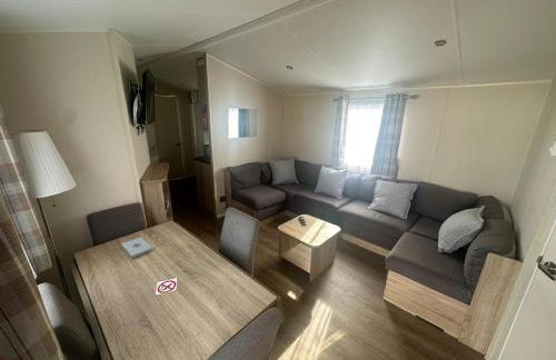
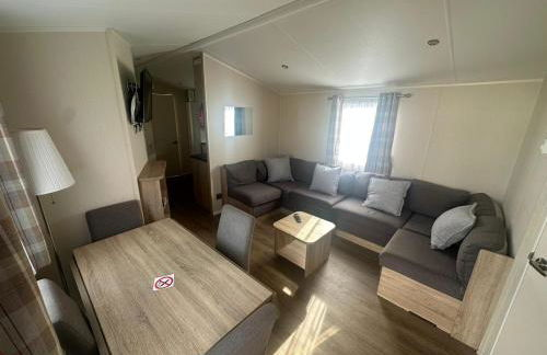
- notepad (137, 247)
